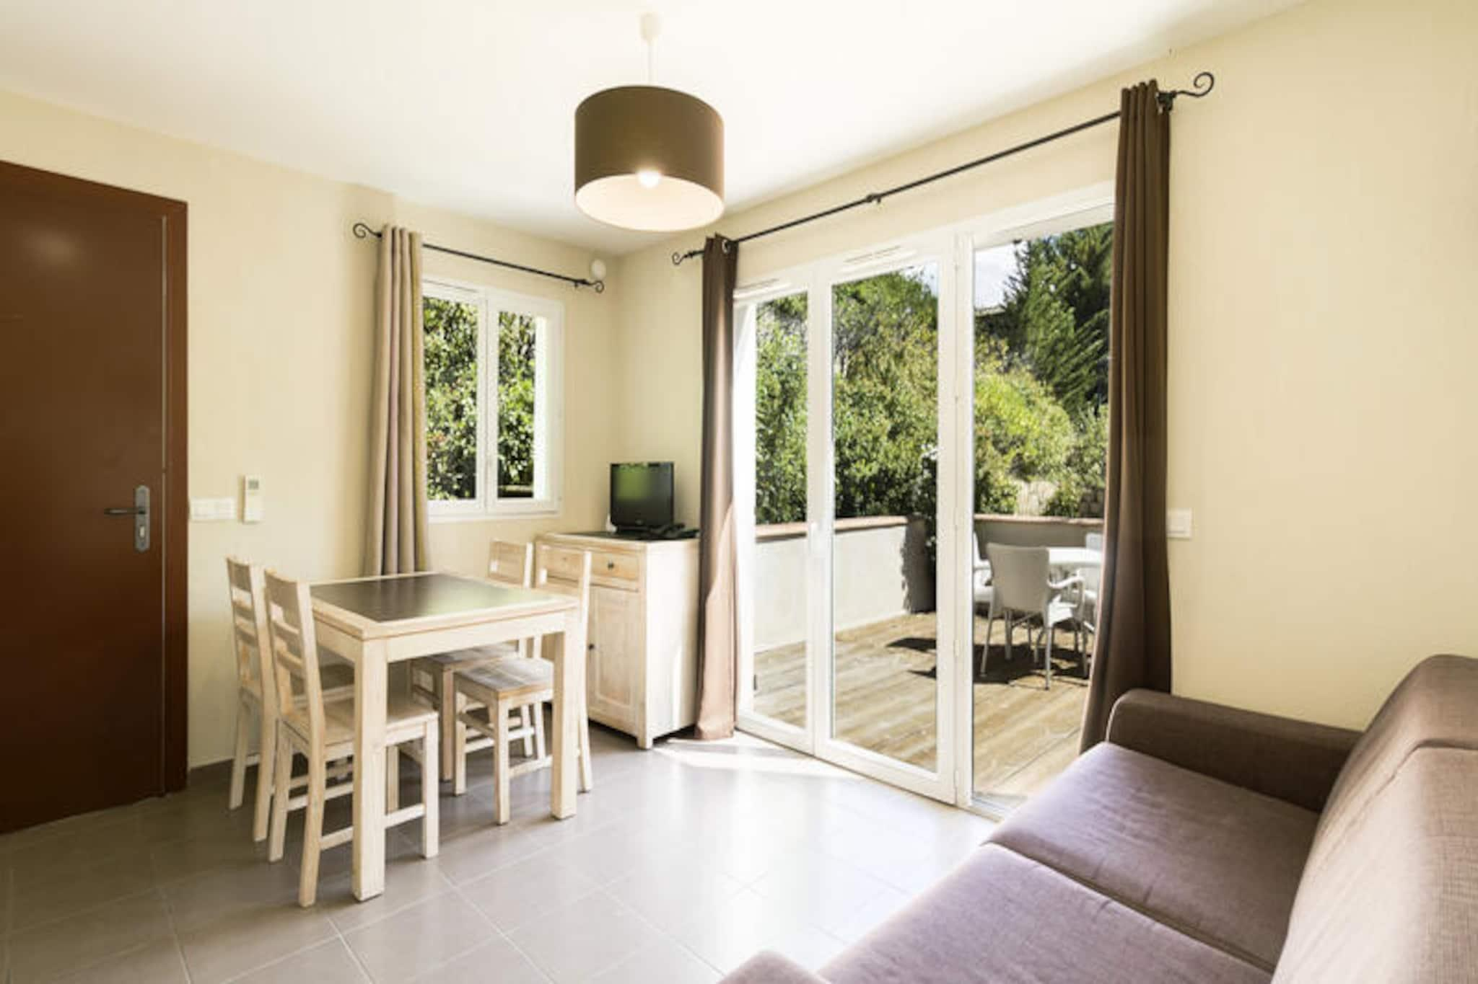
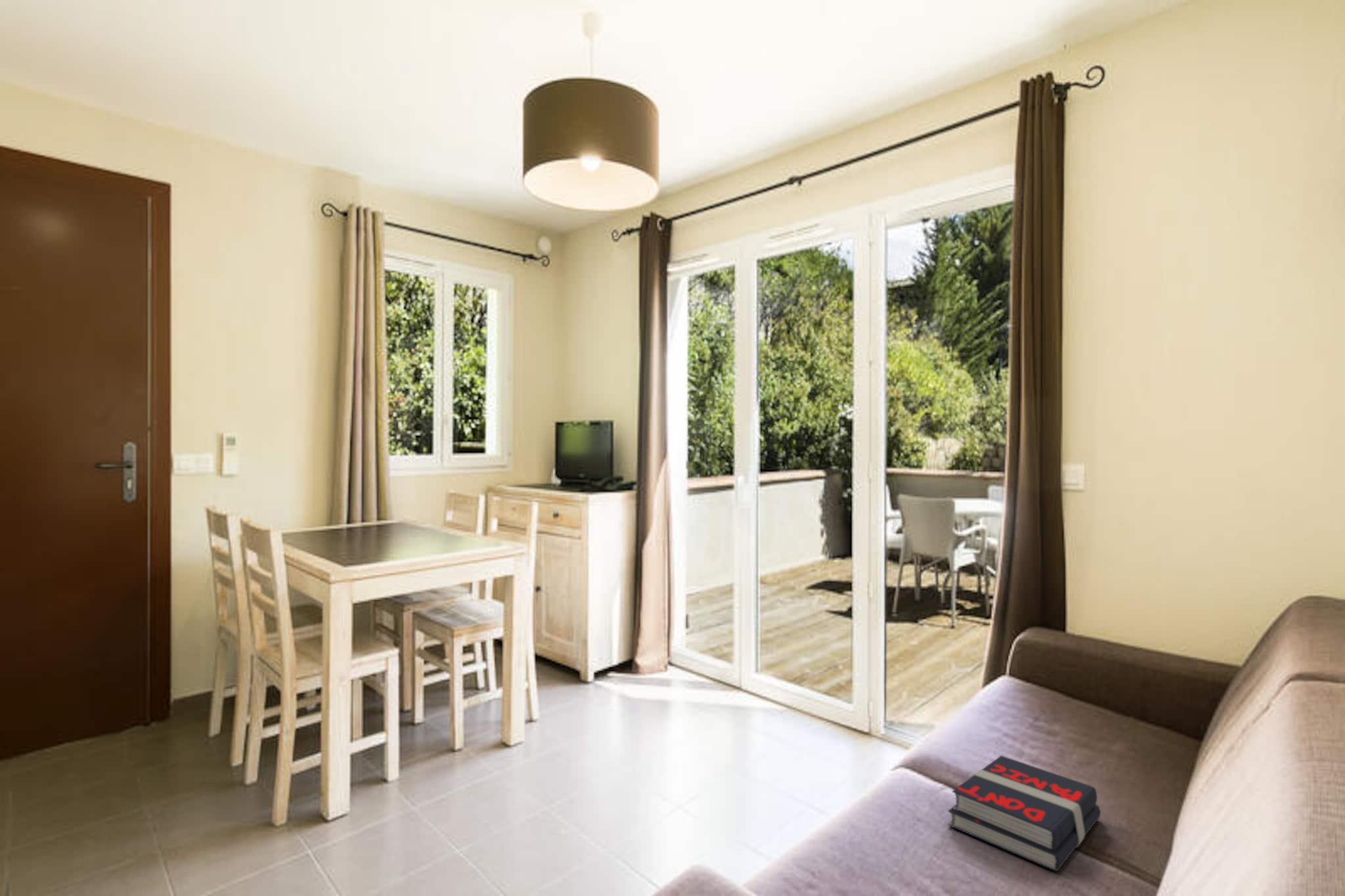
+ book (1025, 805)
